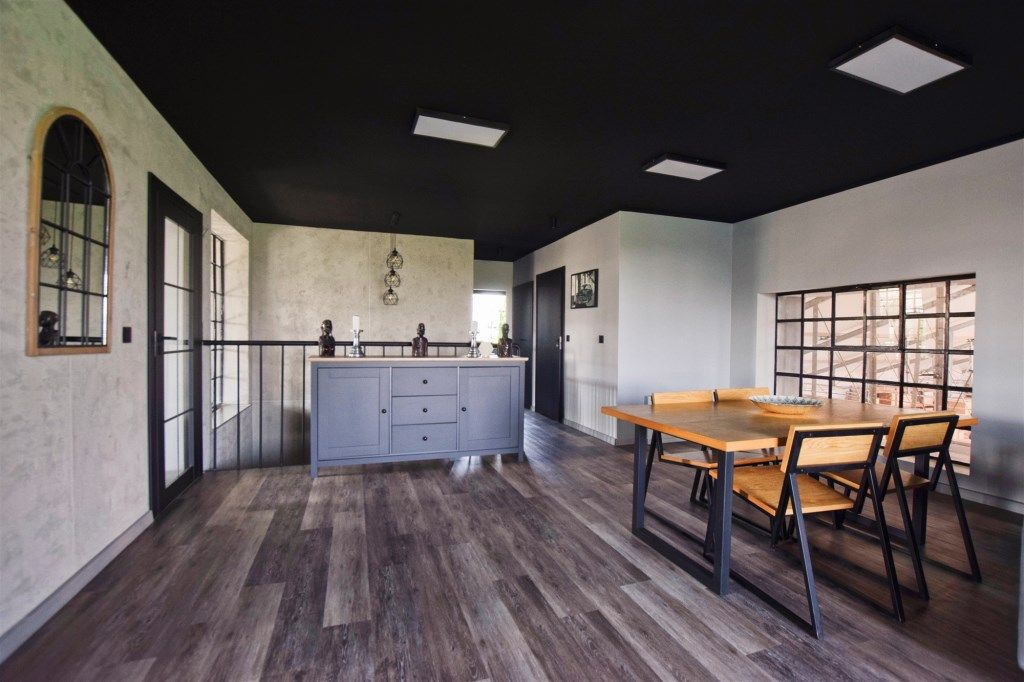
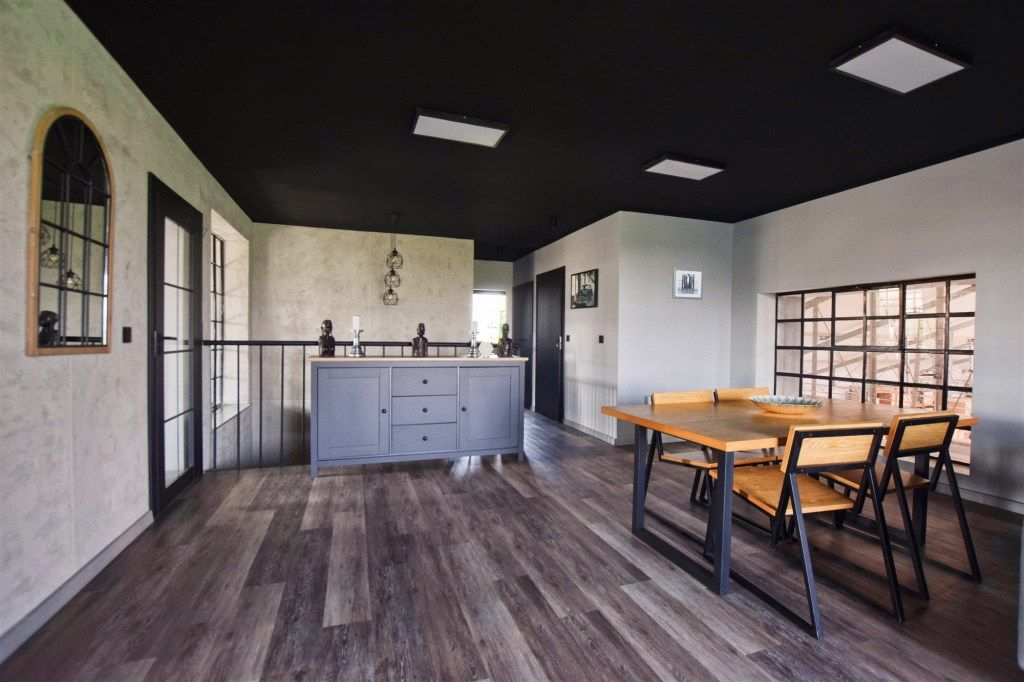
+ wall art (687, 283)
